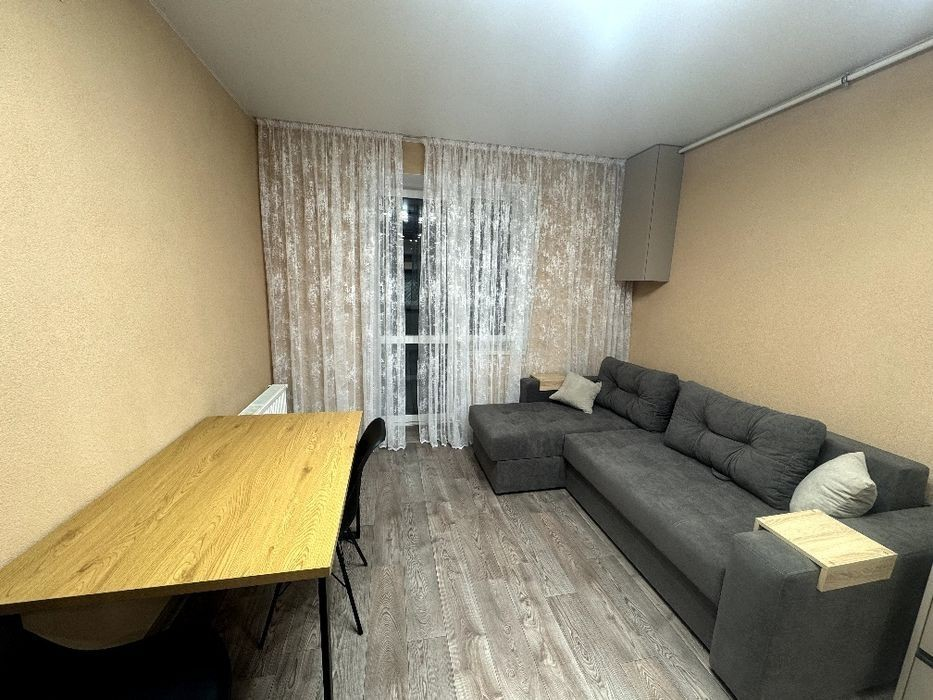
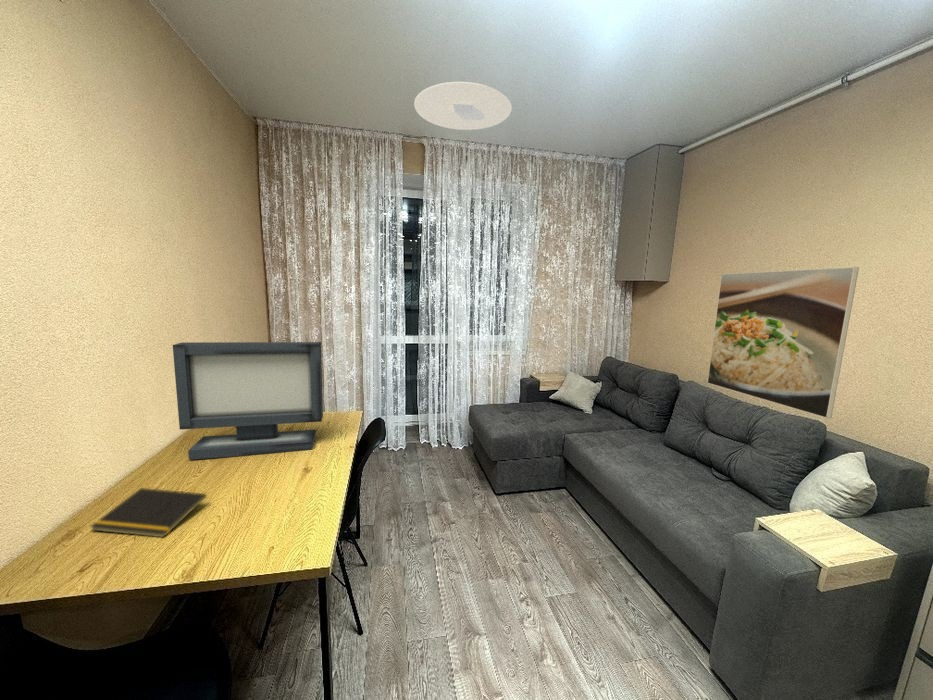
+ monitor (254, 396)
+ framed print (768, 336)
+ ceiling light (463, 103)
+ notepad (151, 510)
